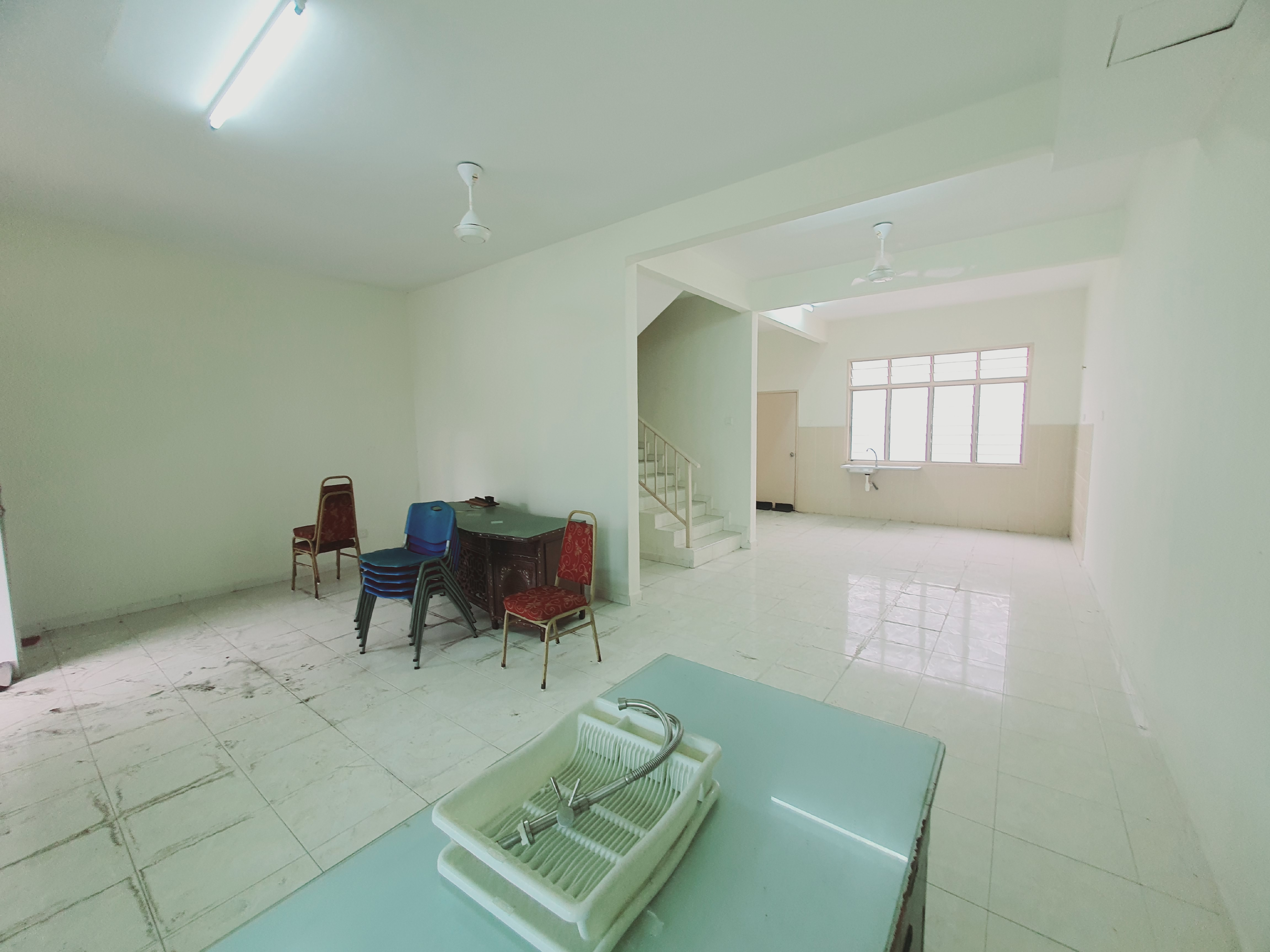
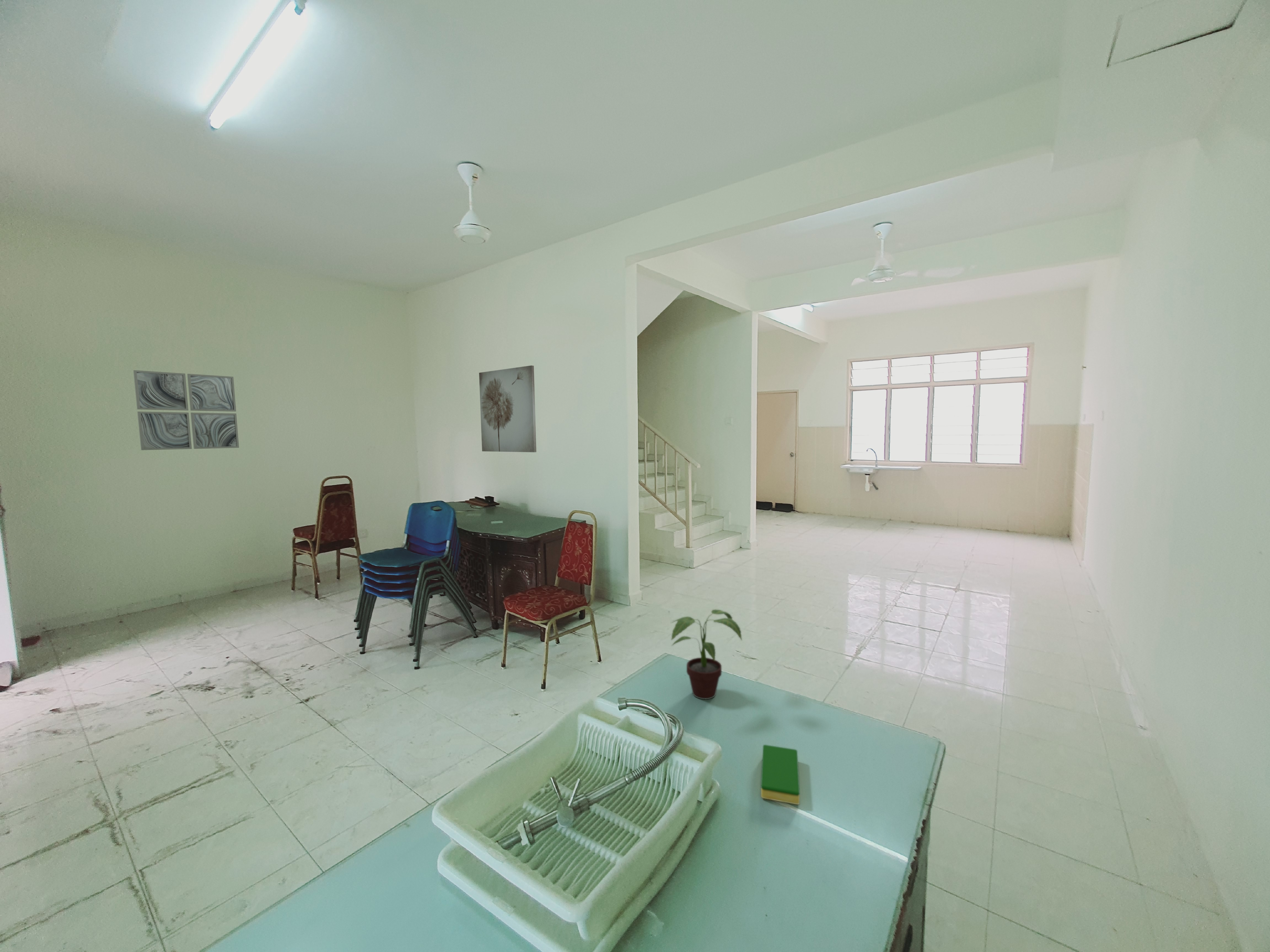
+ dish sponge (780, 772)
+ wall art (506, 411)
+ wall art (190, 410)
+ potted plant (703, 655)
